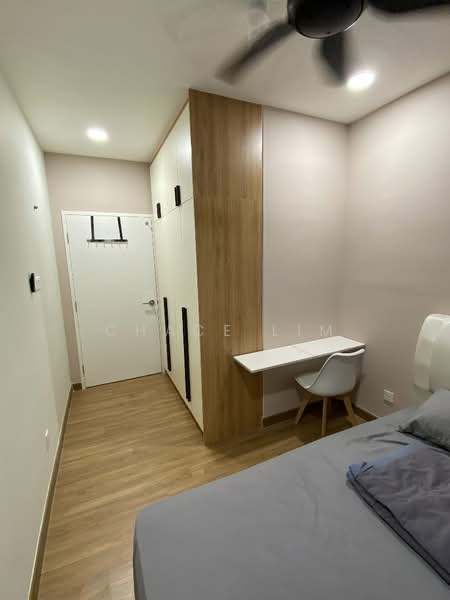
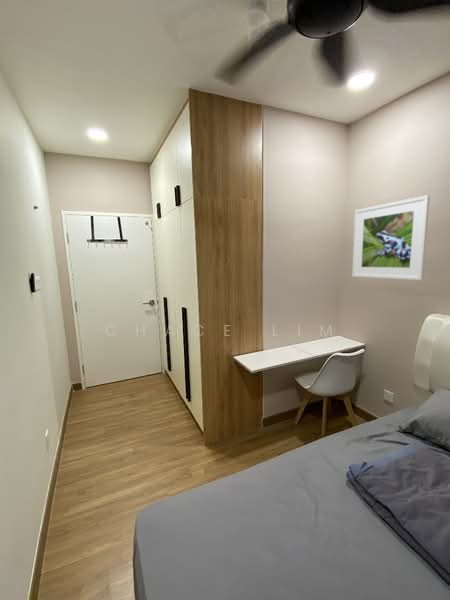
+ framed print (385, 241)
